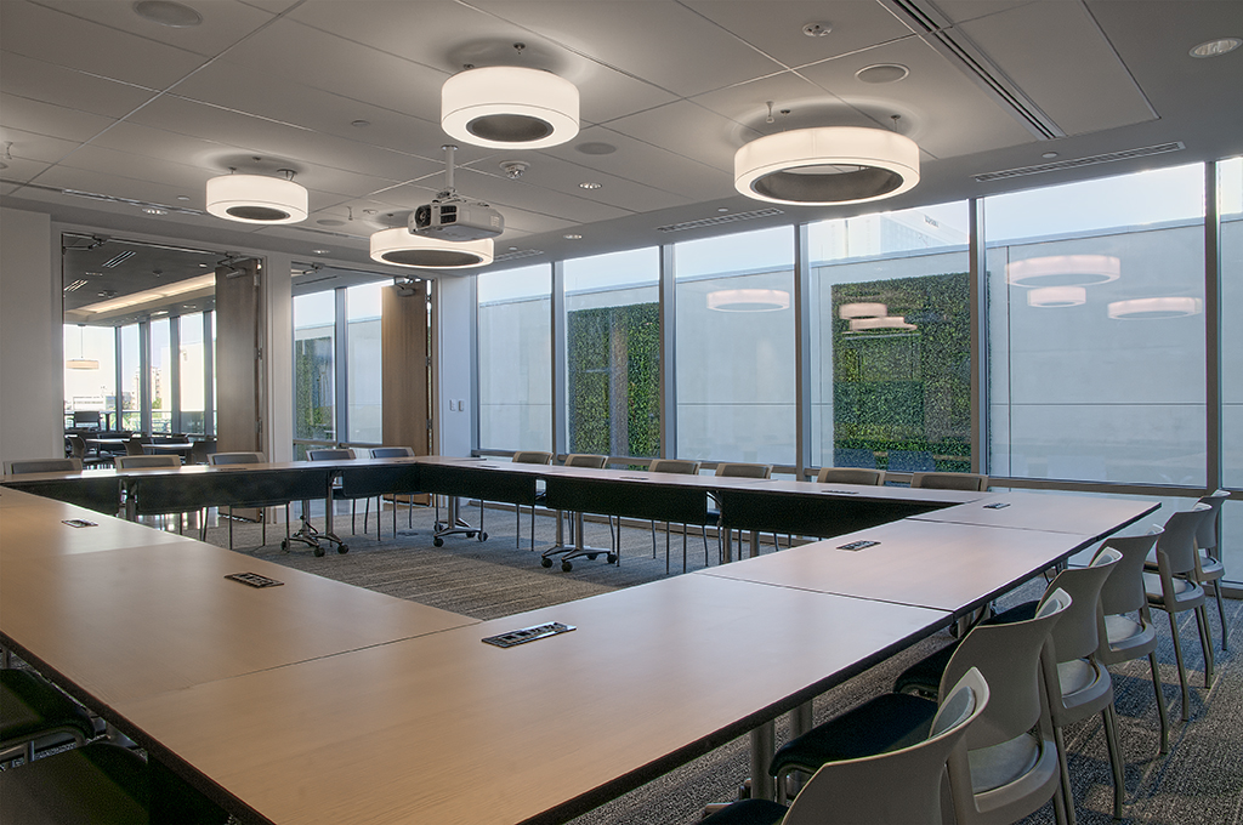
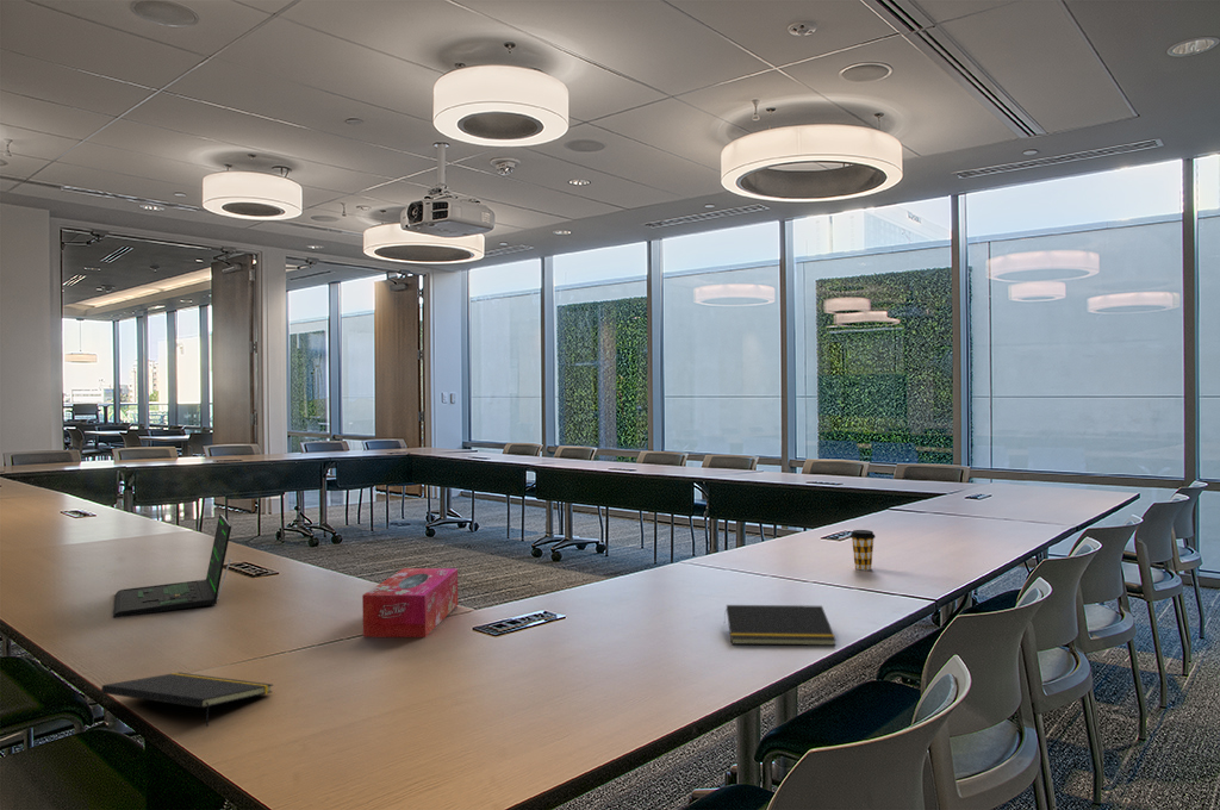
+ notepad (778, 623)
+ laptop (176, 582)
+ tissue box (413, 599)
+ notepad (189, 688)
+ coffee cup (863, 549)
